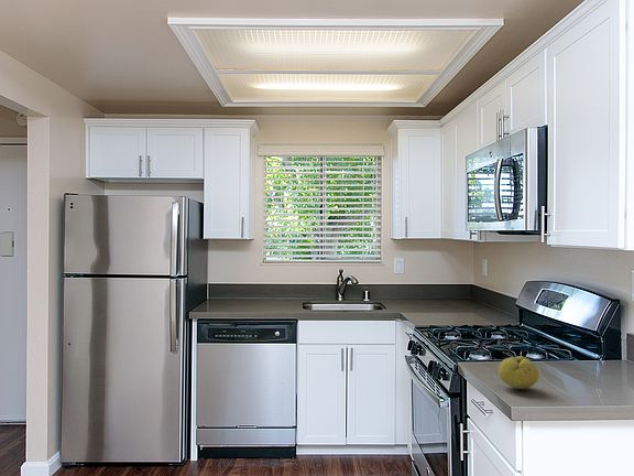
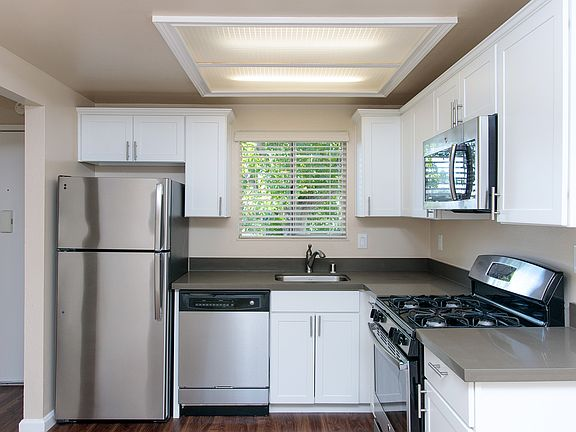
- fruit (518, 372)
